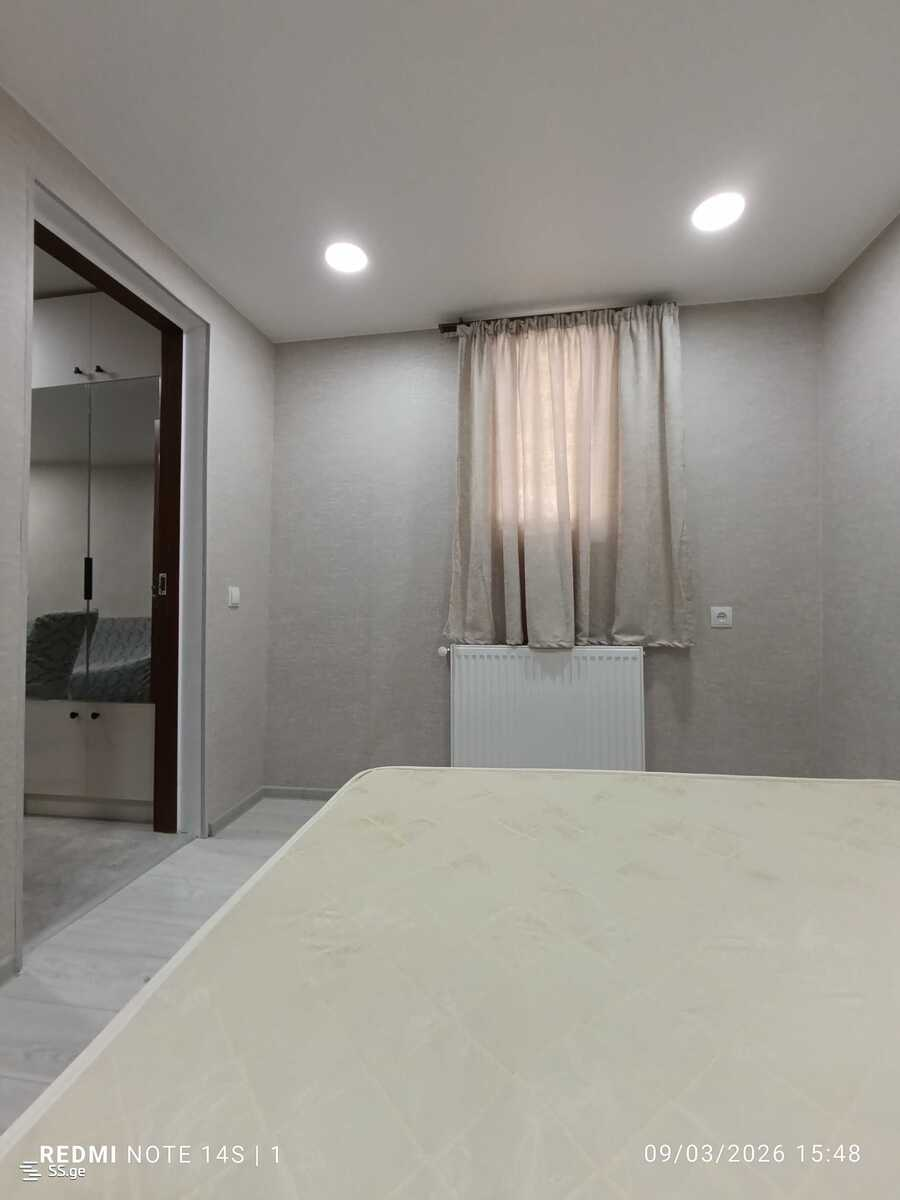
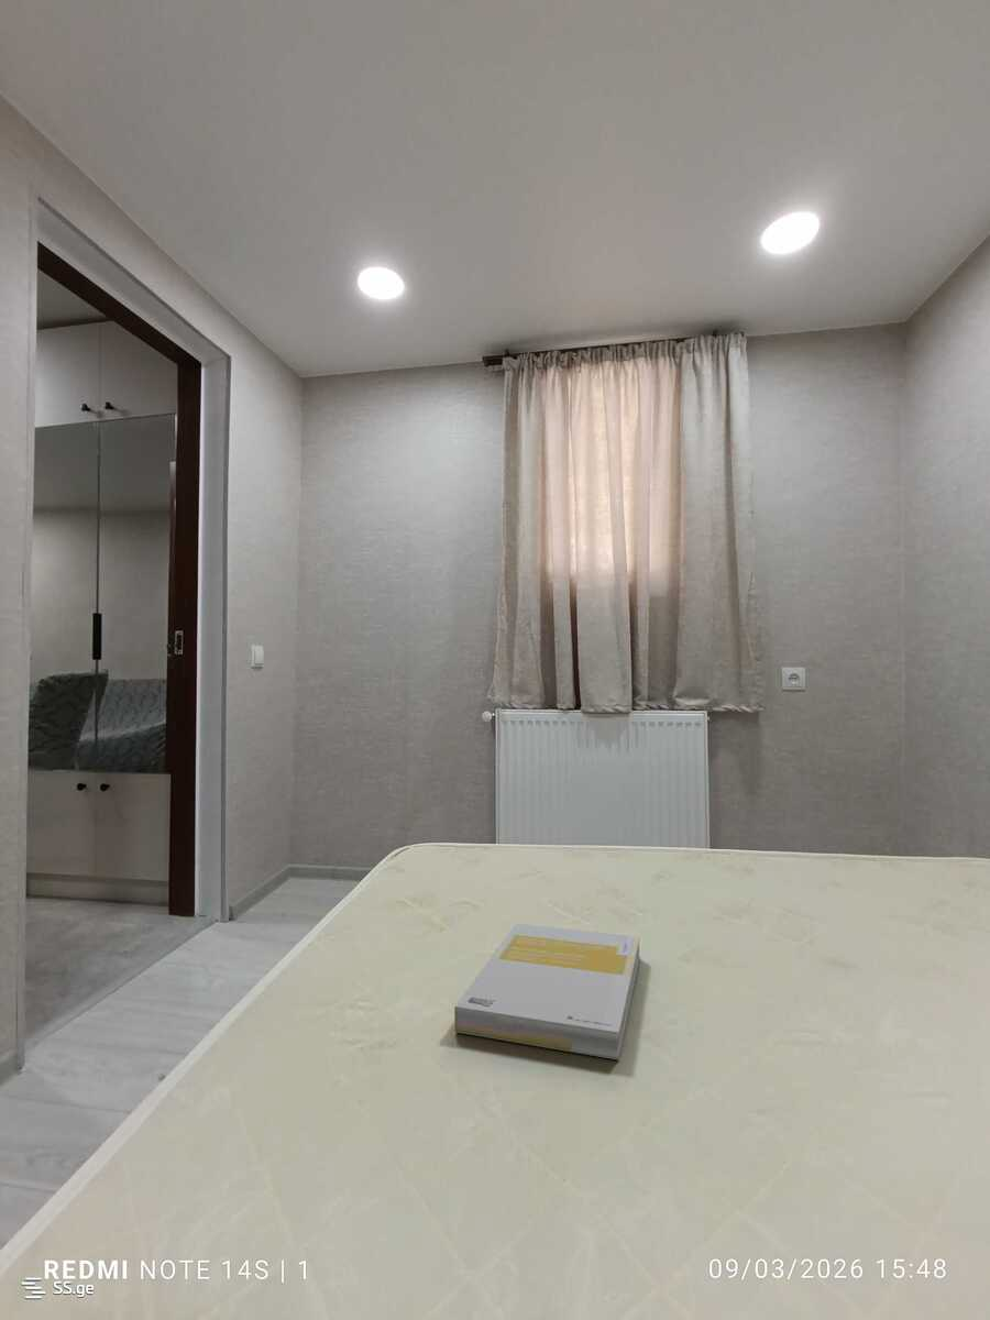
+ book (558, 978)
